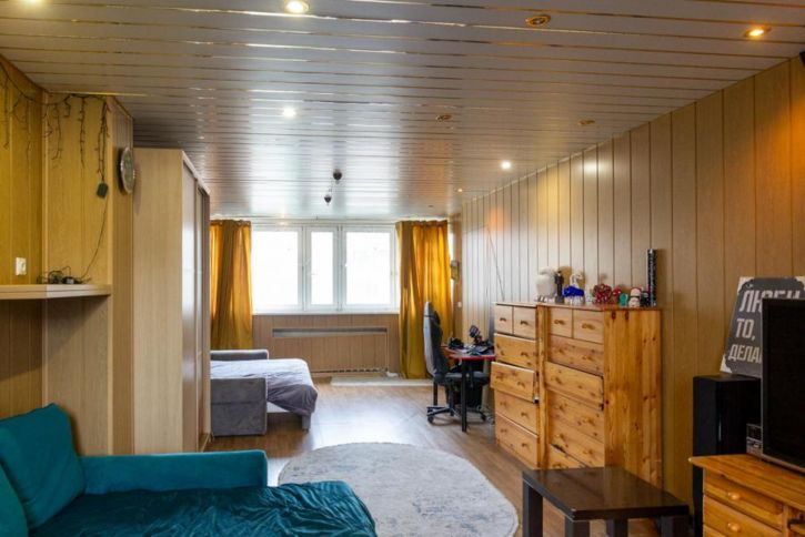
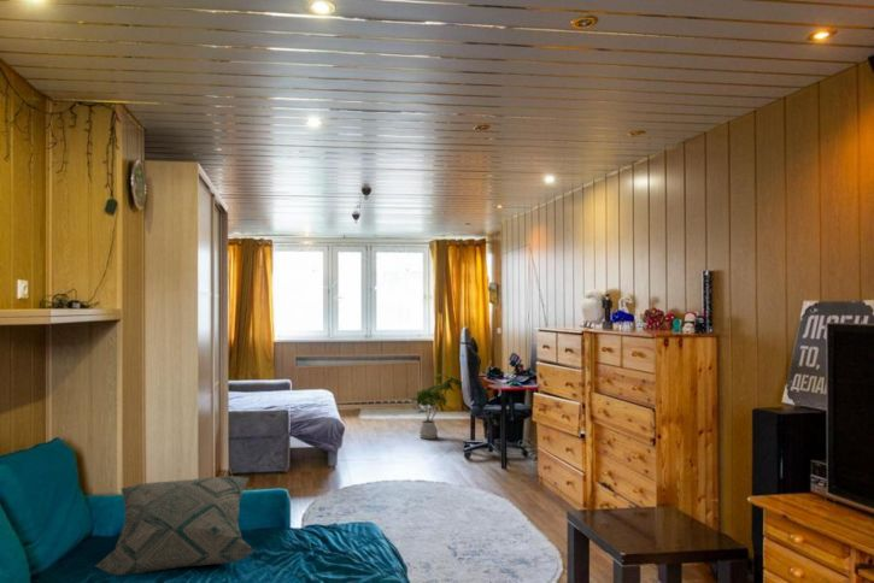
+ house plant (438, 404)
+ decorative pillow (182, 520)
